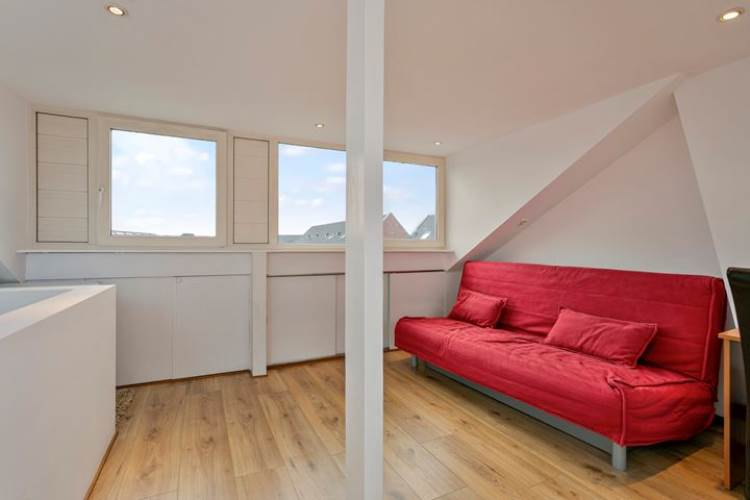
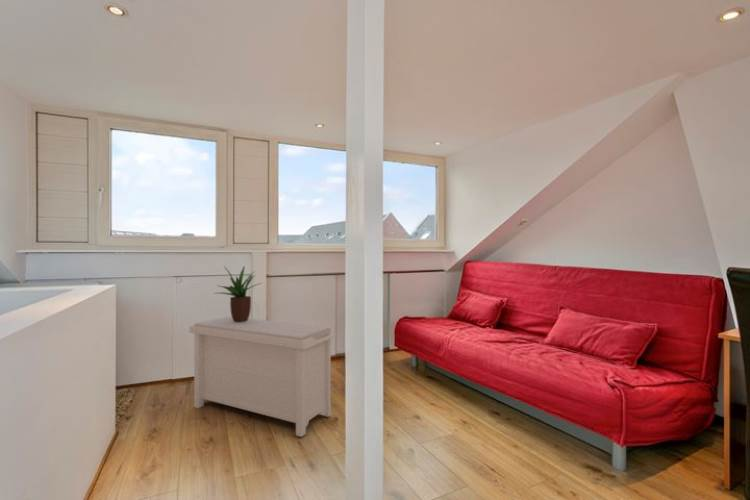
+ potted plant (236, 293)
+ bench (260, 367)
